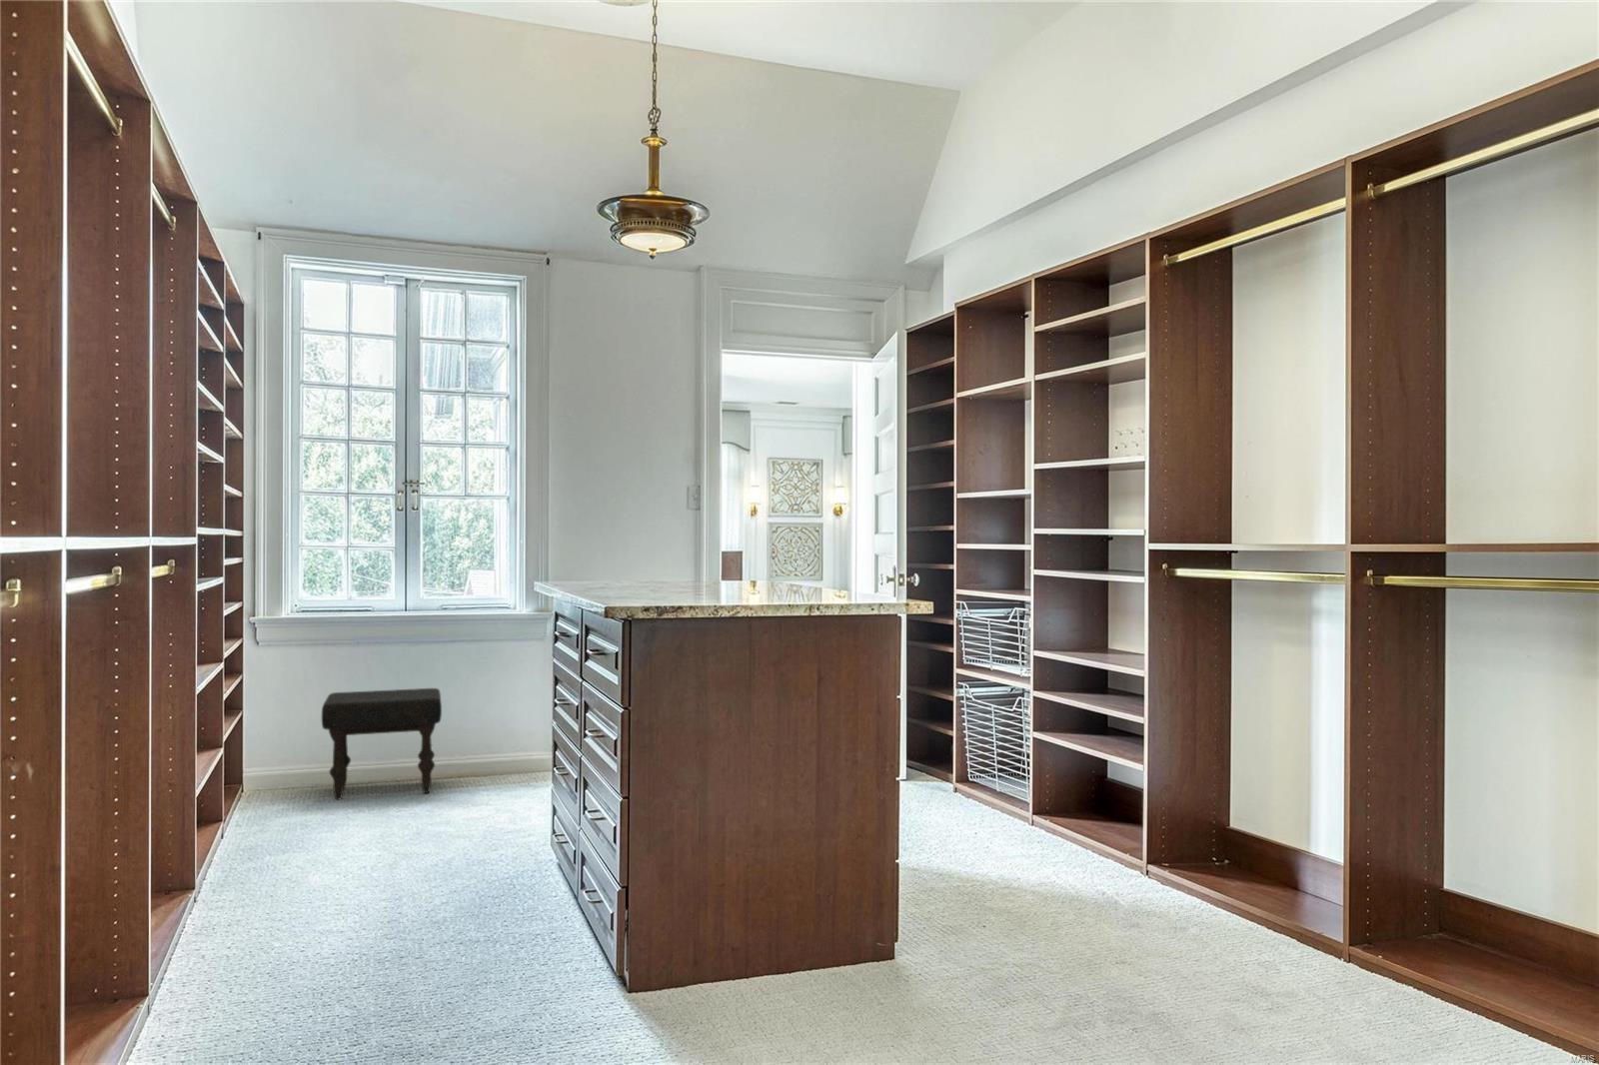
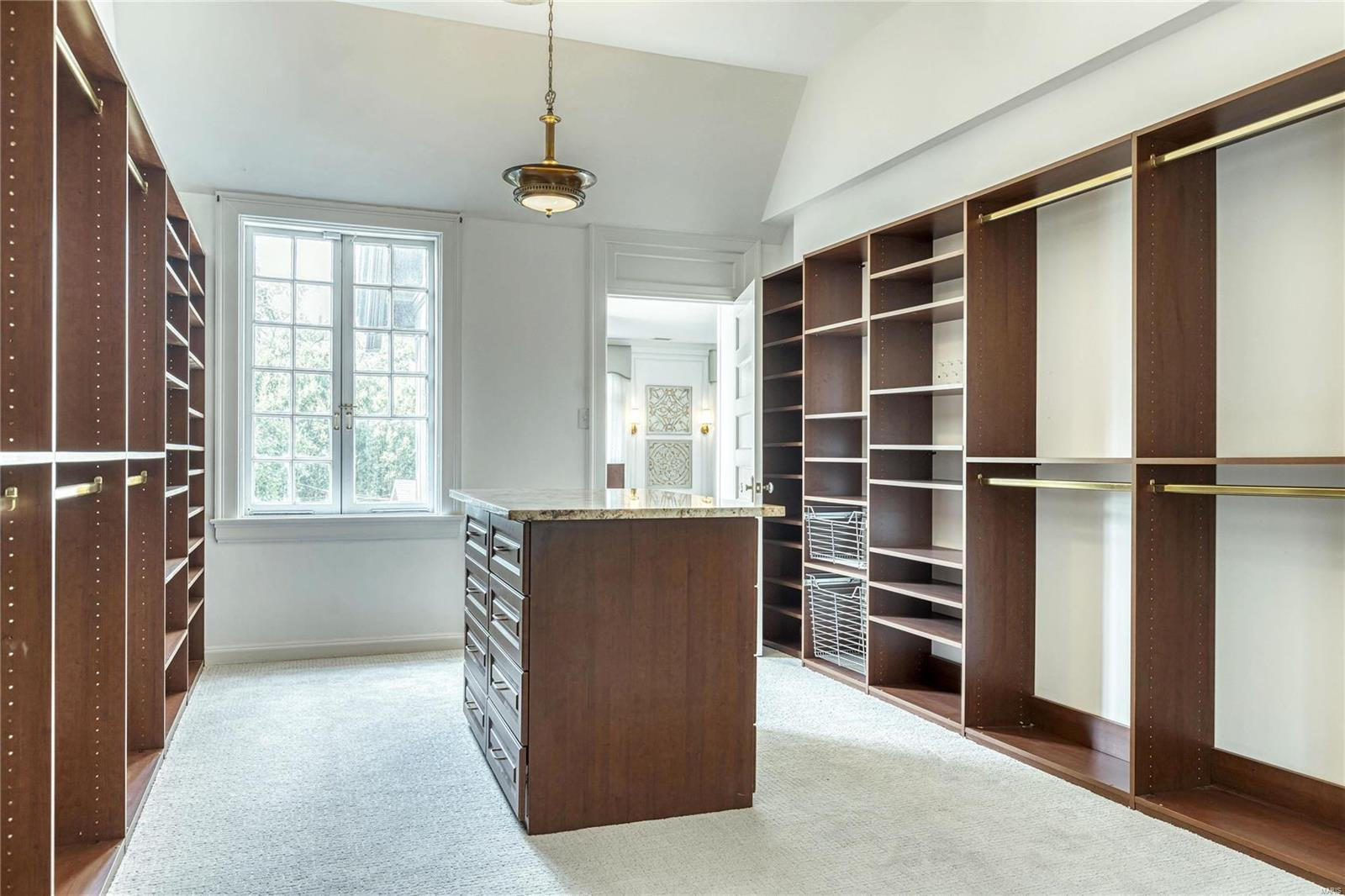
- ottoman (384, 732)
